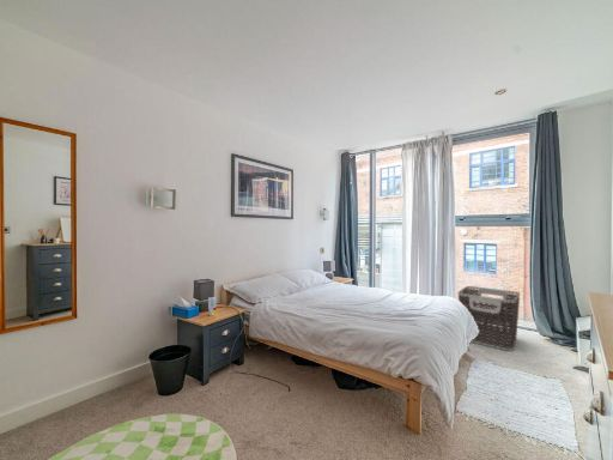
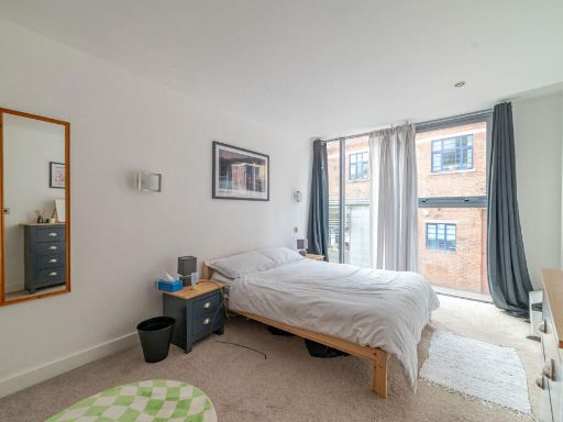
- clothes hamper (488, 315)
